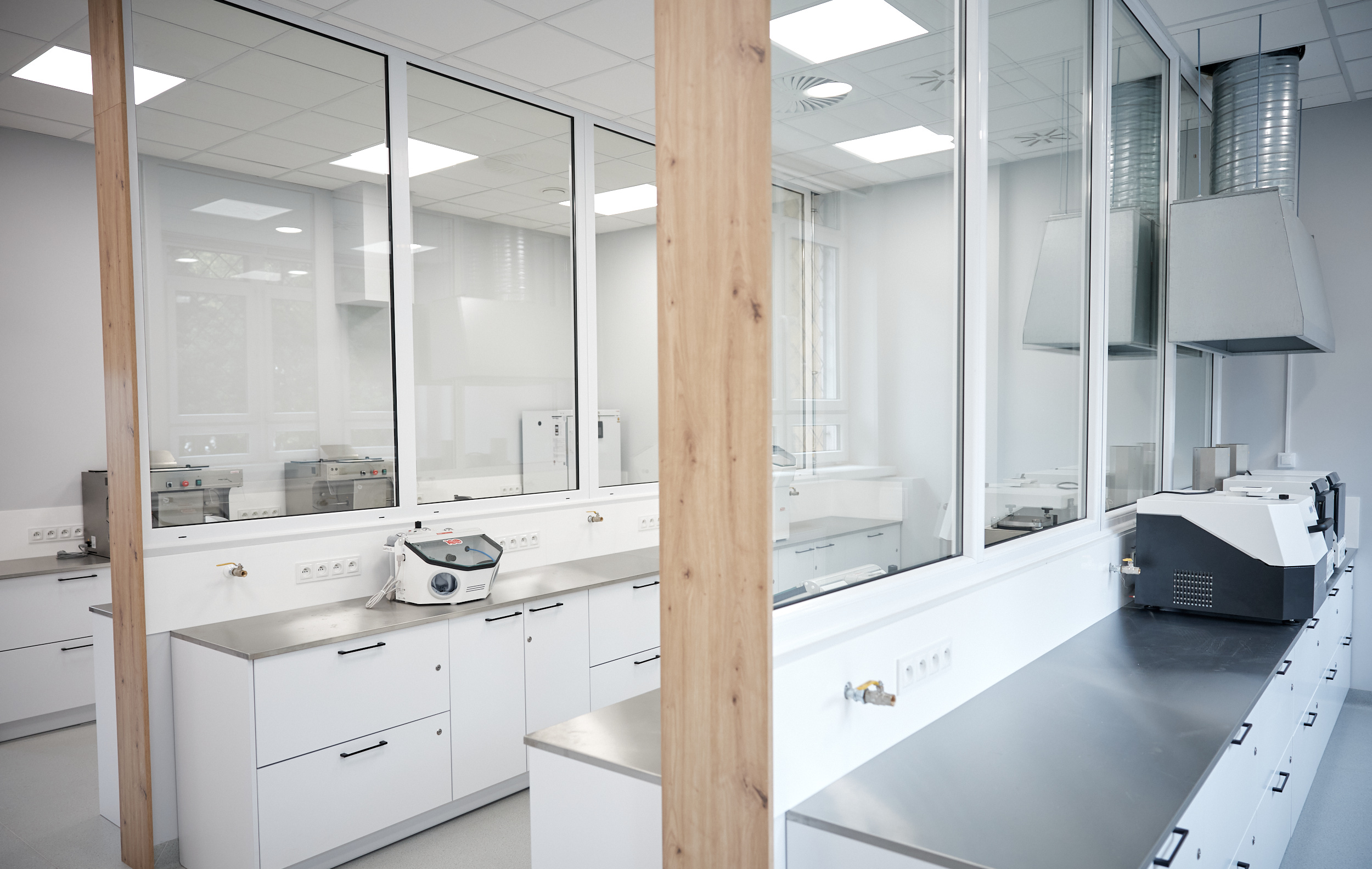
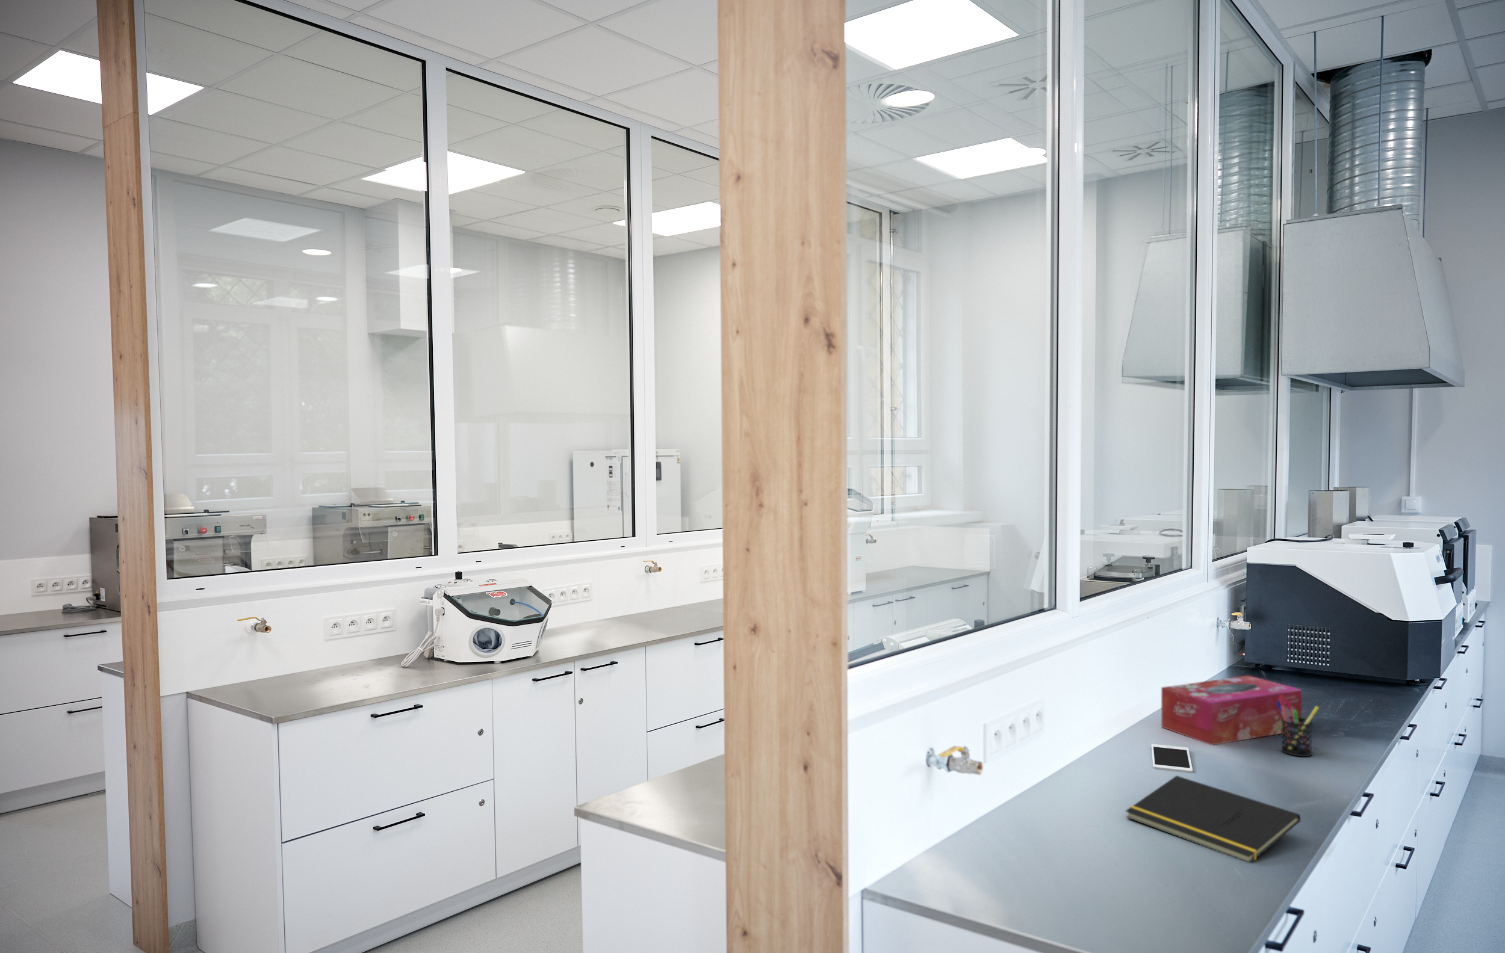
+ notepad (1210, 816)
+ cell phone (1170, 758)
+ pen holder (1294, 725)
+ tissue box (1231, 708)
